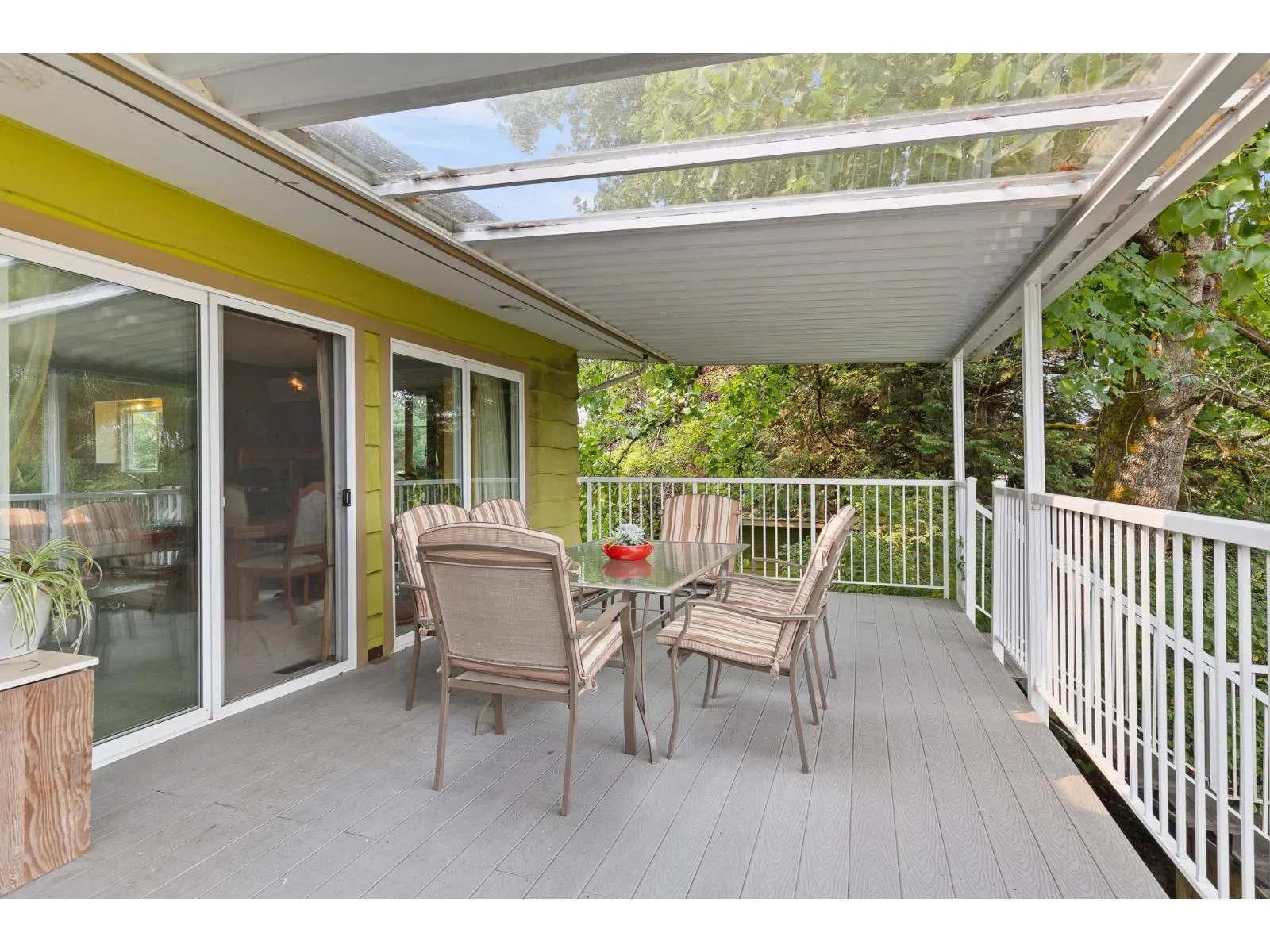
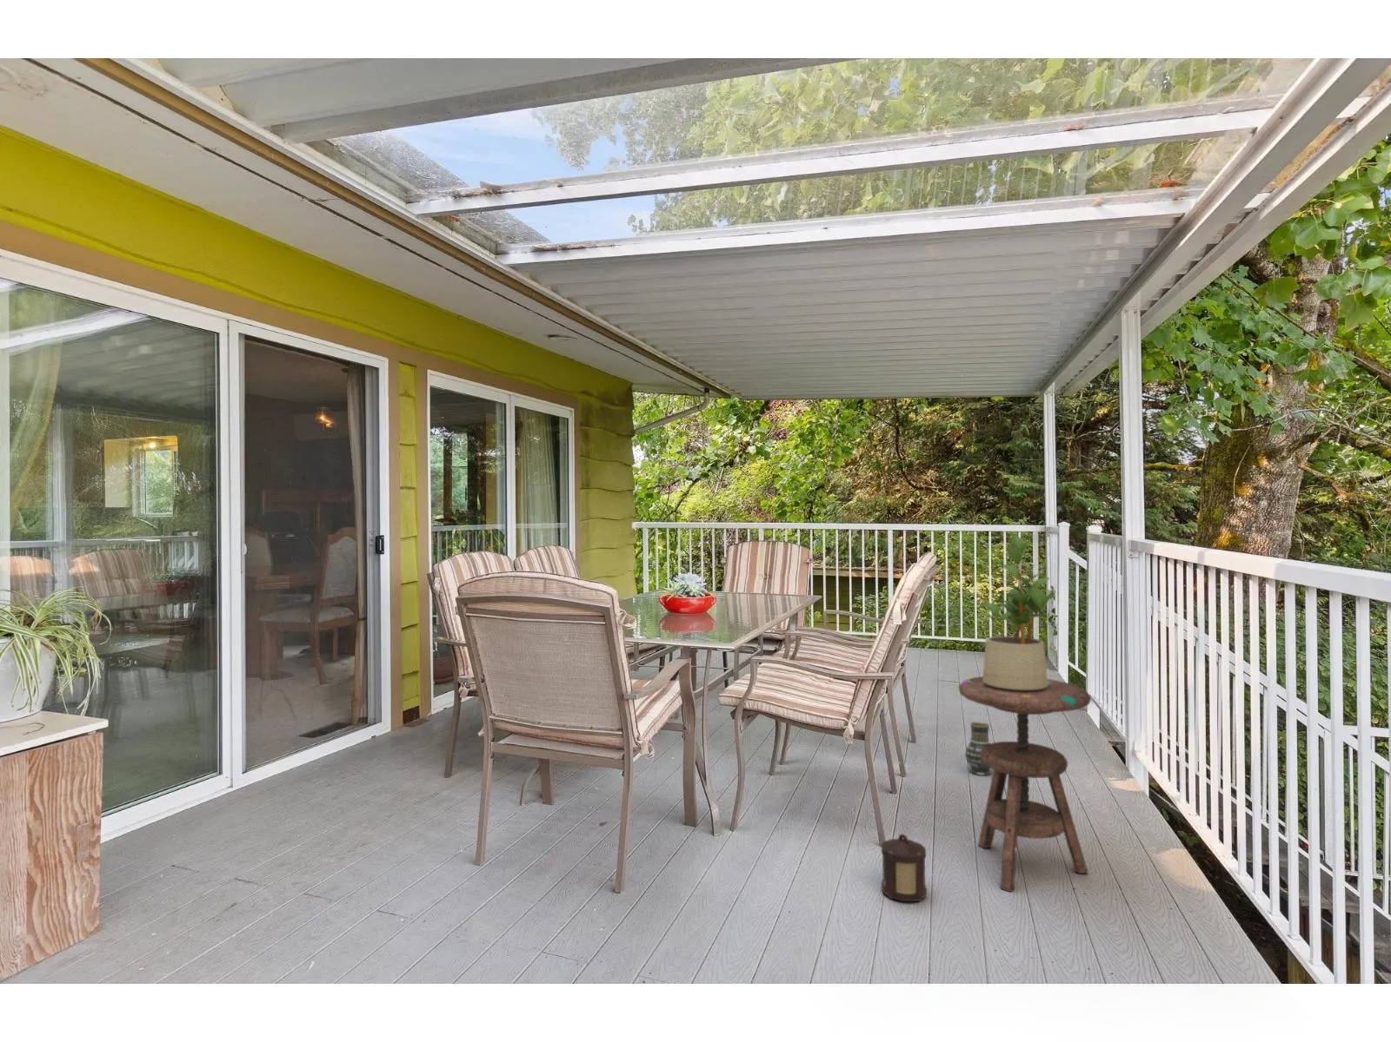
+ side table (1022, 776)
+ lantern (904, 864)
+ vase (980, 748)
+ potted plant (1018, 609)
